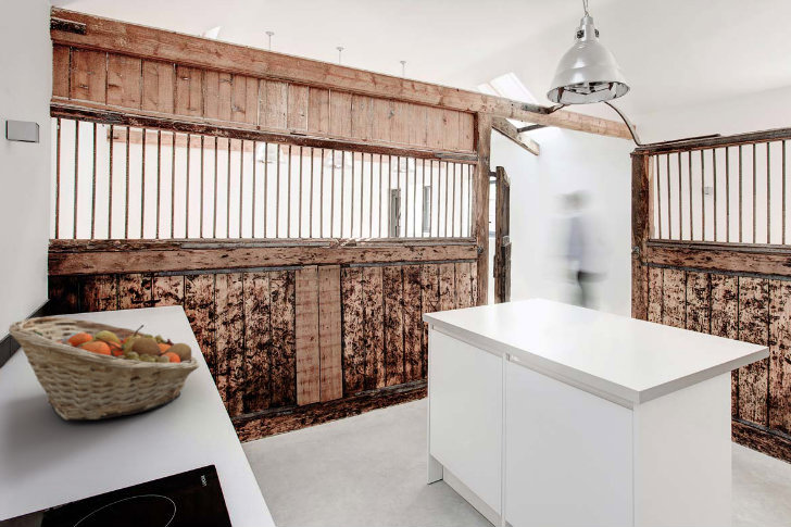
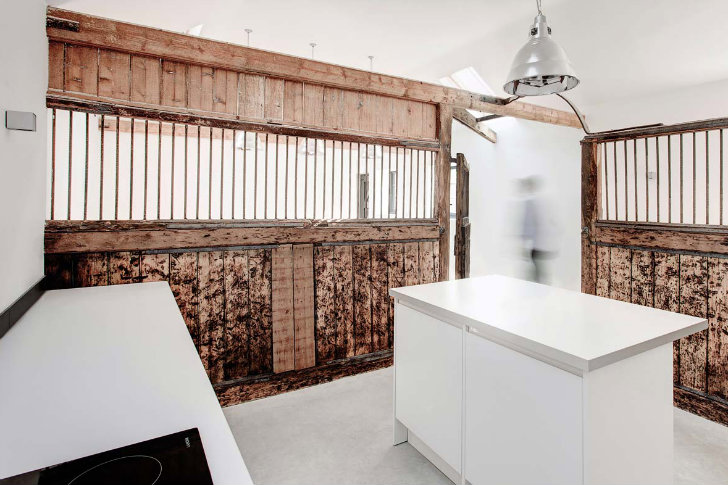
- fruit basket (112, 357)
